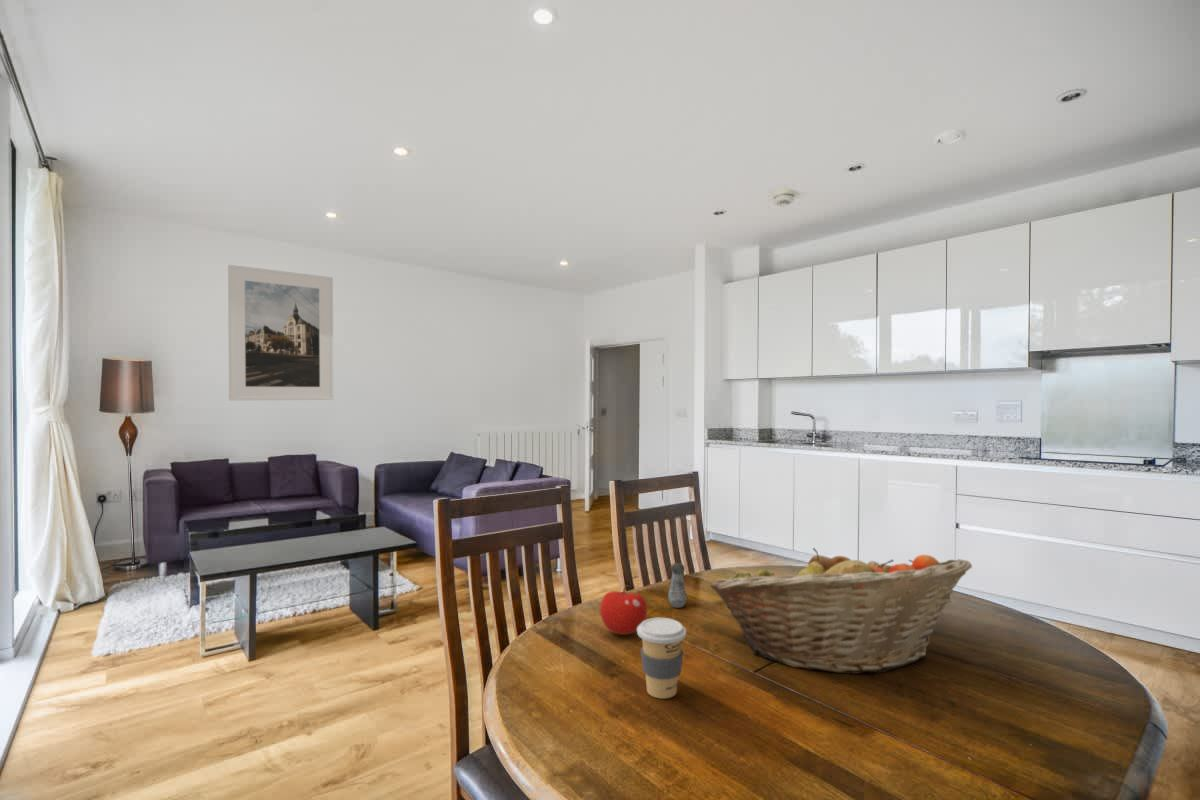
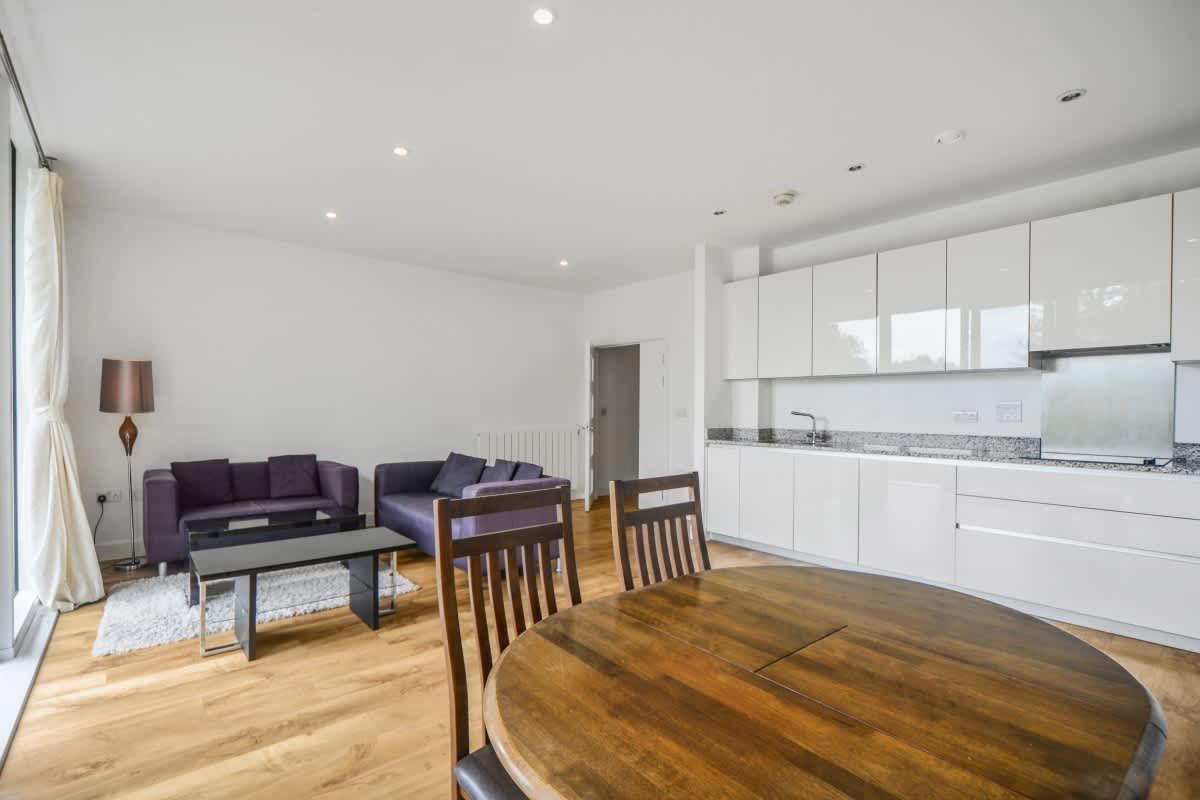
- fruit basket (836, 595)
- salt shaker (677, 584)
- fruit (623, 609)
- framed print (283, 335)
- coffee cup (661, 658)
